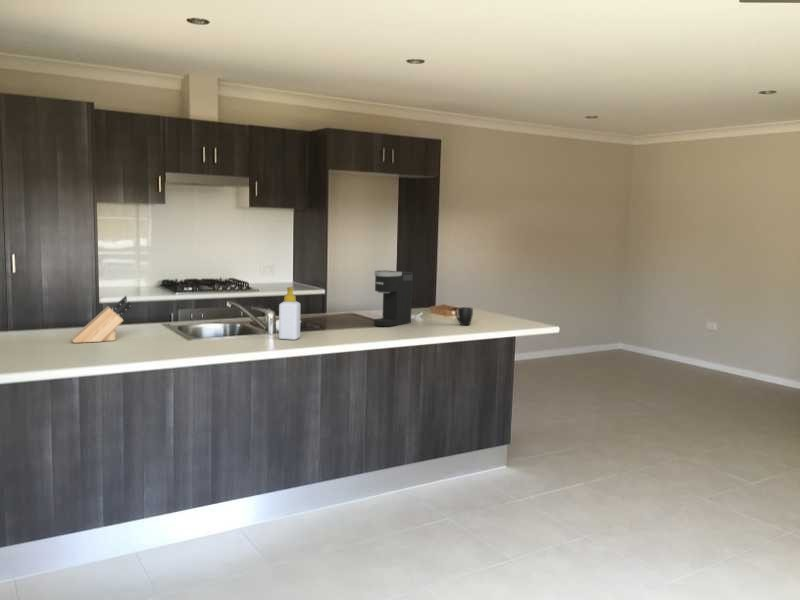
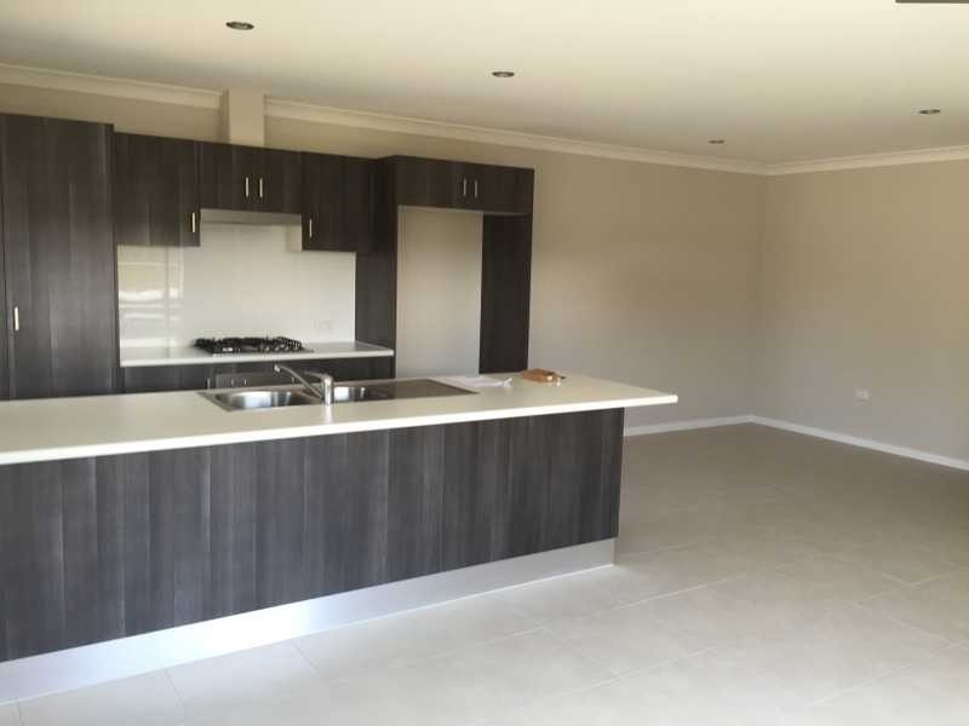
- soap bottle (289, 312)
- knife block (102, 318)
- mug (462, 315)
- coffee maker (393, 297)
